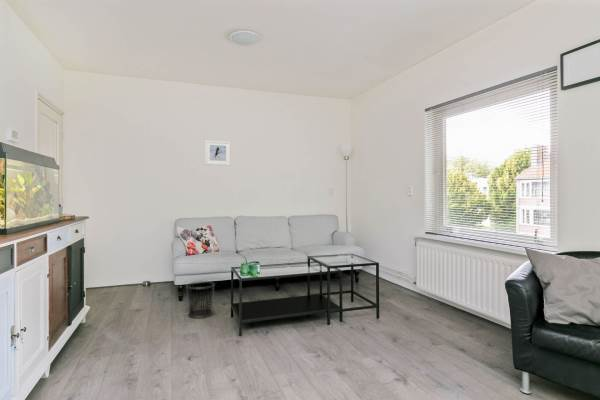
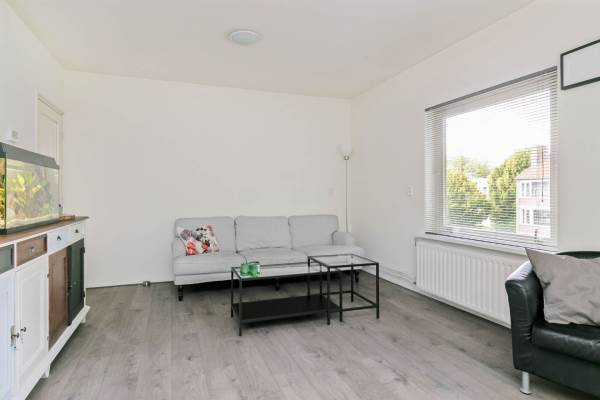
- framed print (217, 153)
- waste bin (200, 299)
